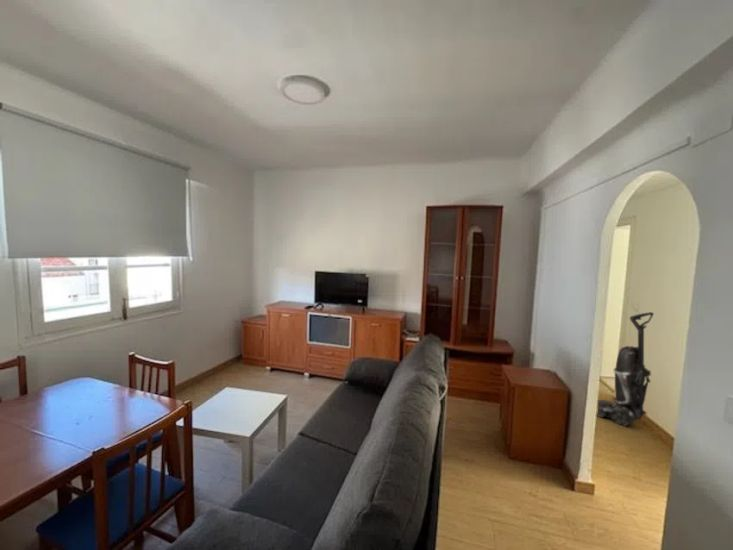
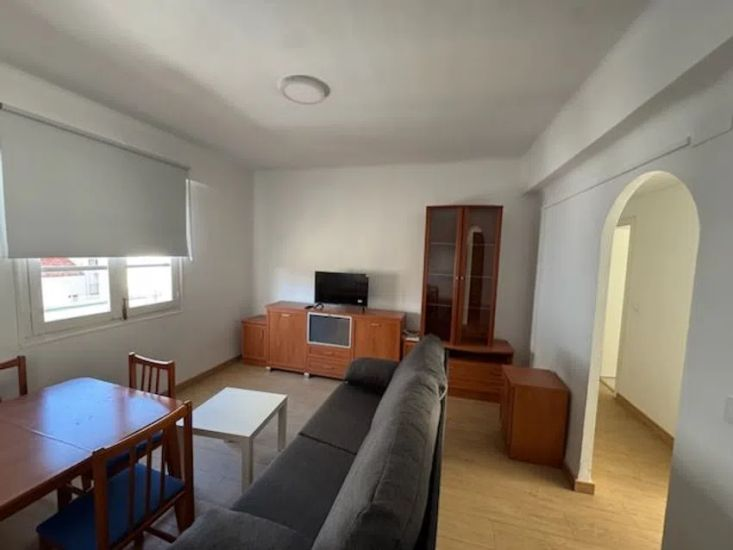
- vacuum cleaner (617, 362)
